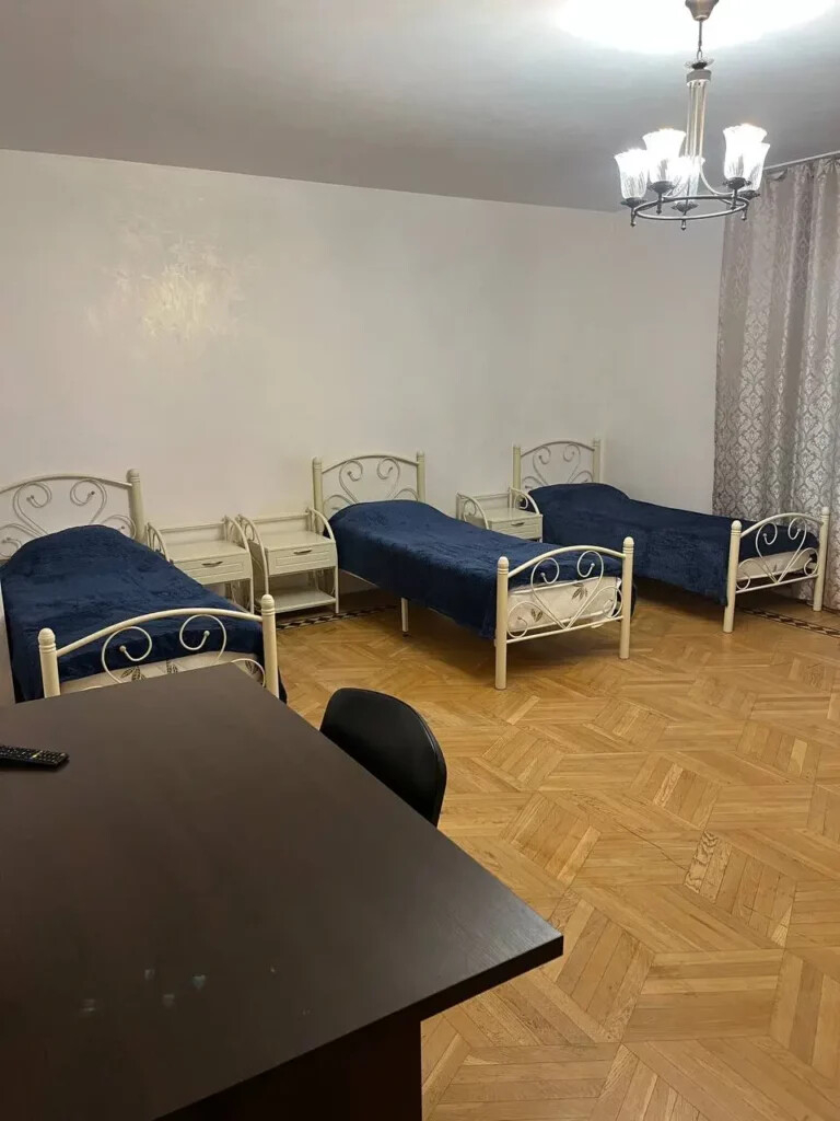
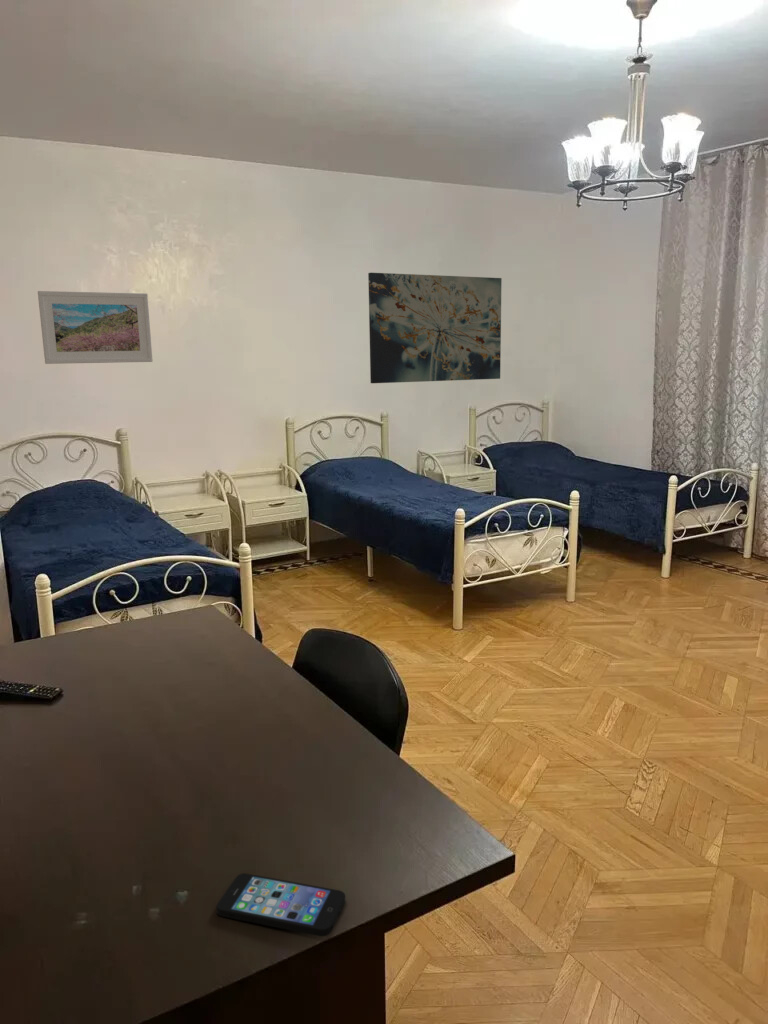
+ smartphone (281, 903)
+ wall art (438, 329)
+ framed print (97, 327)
